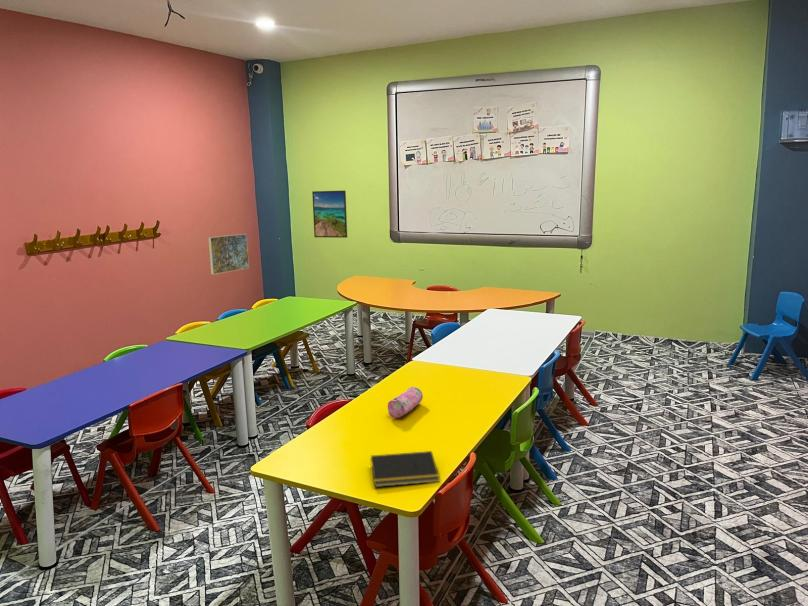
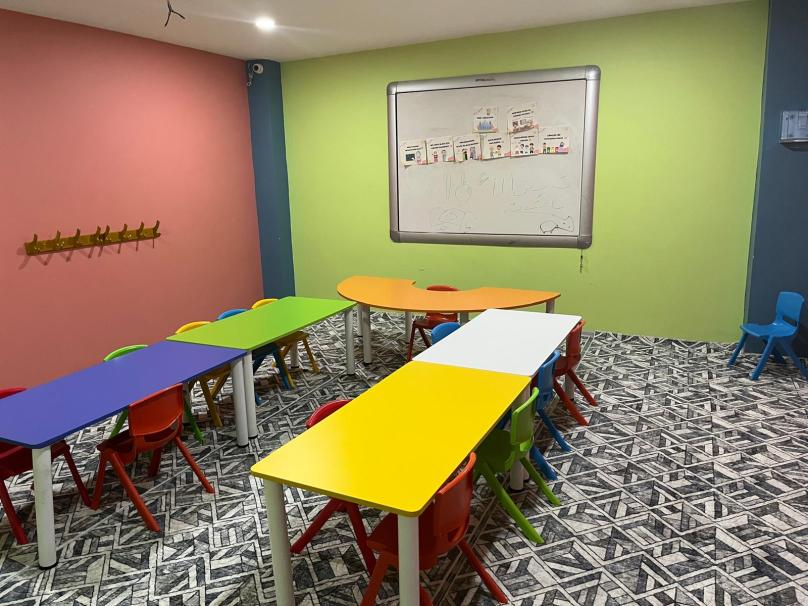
- notepad (404, 468)
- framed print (229, 253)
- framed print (329, 214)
- pencil case (405, 401)
